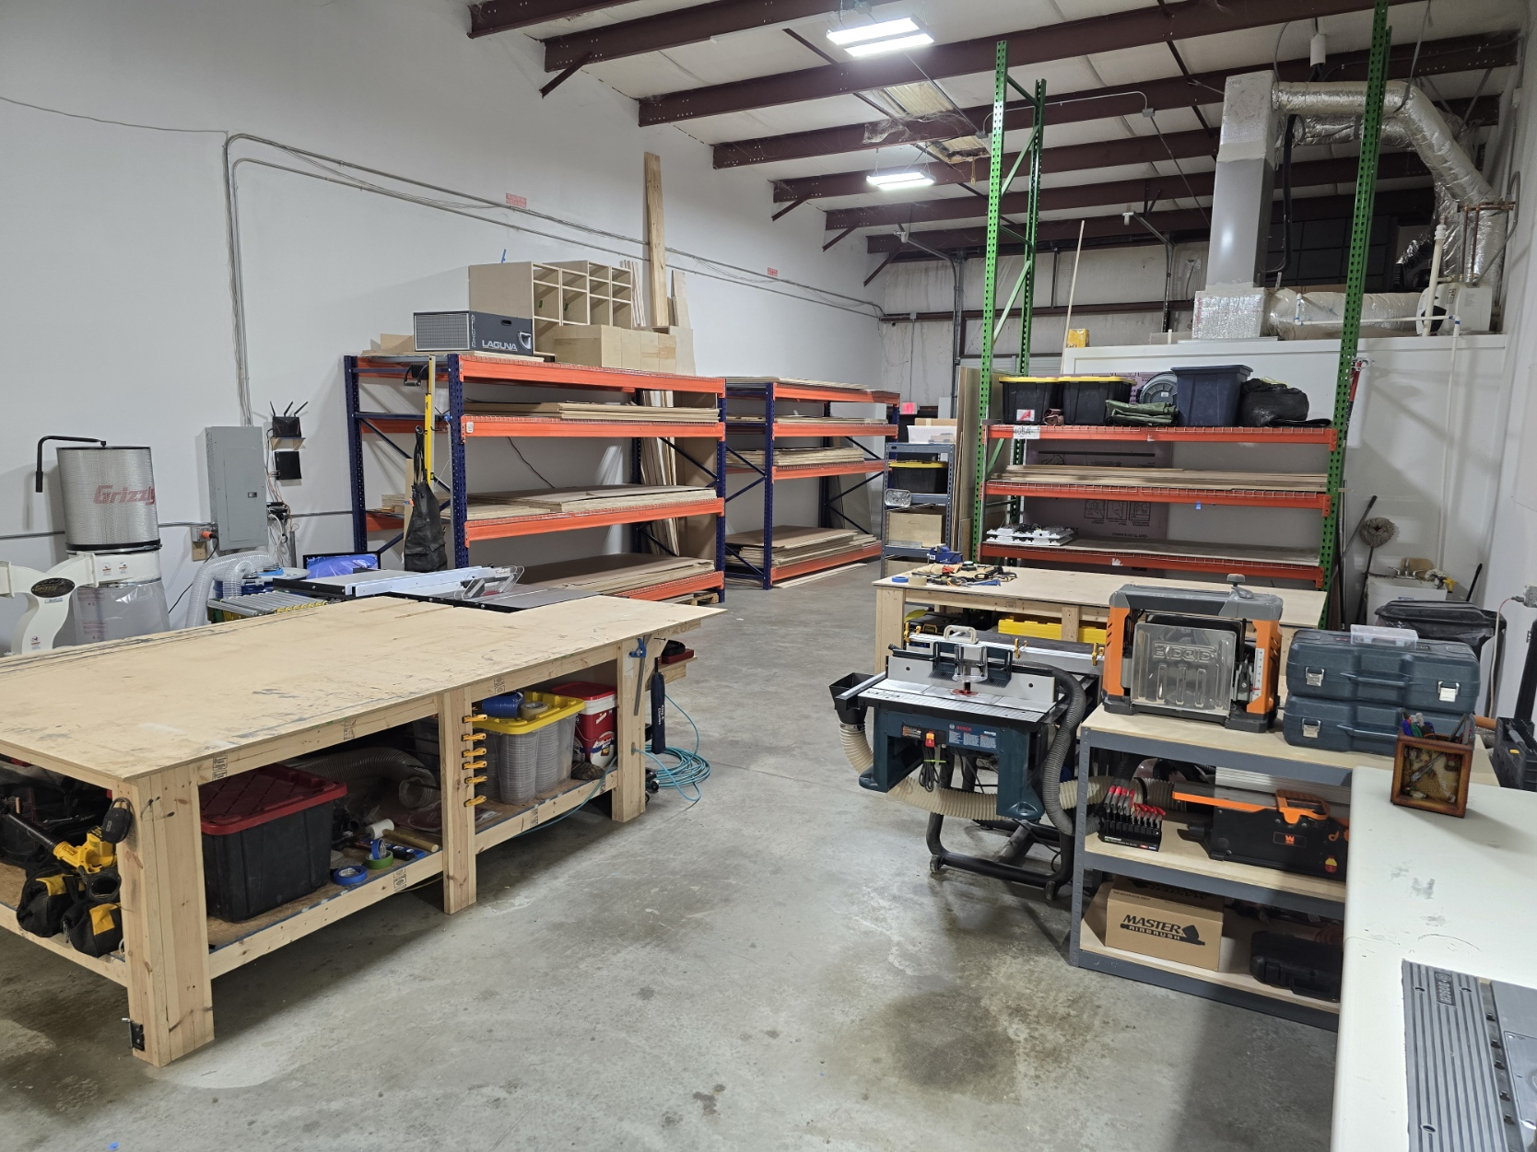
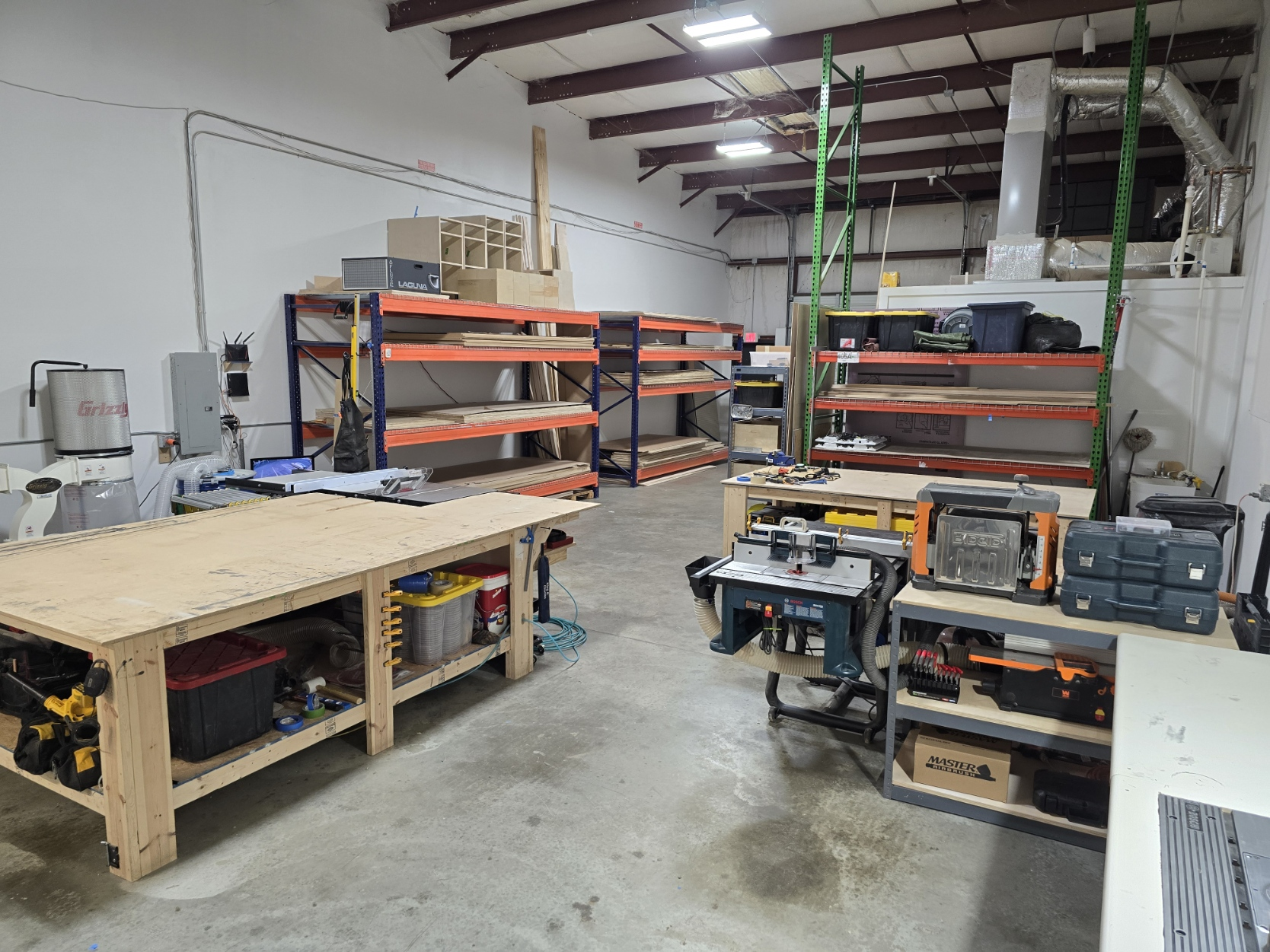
- desk organizer (1433, 758)
